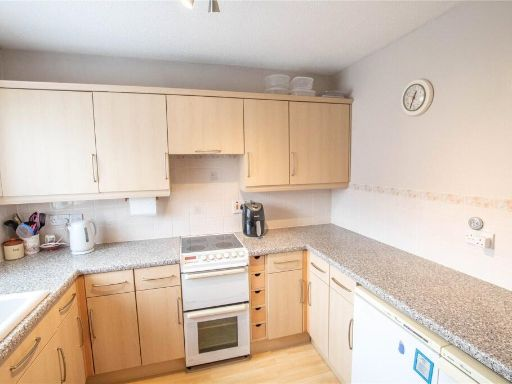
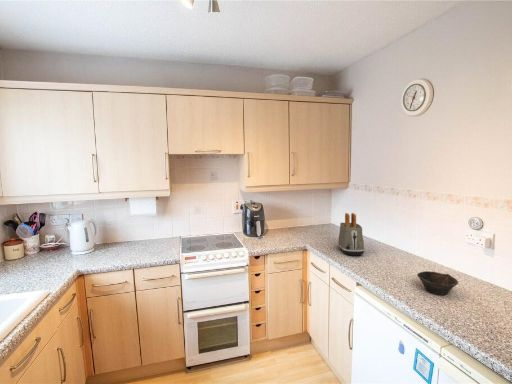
+ toaster (350, 232)
+ bowl (436, 284)
